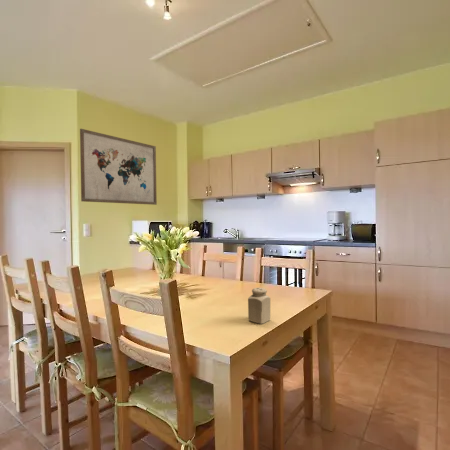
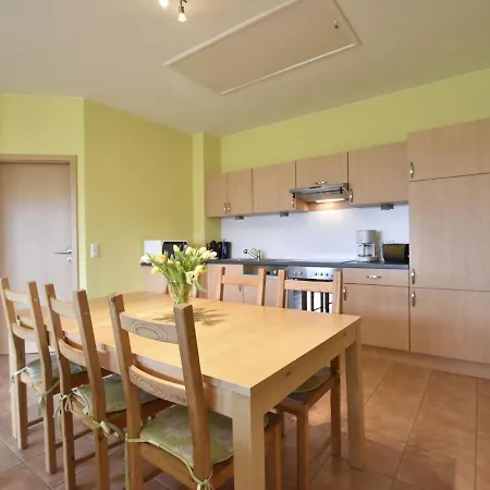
- wall art (122, 170)
- salt shaker (259, 304)
